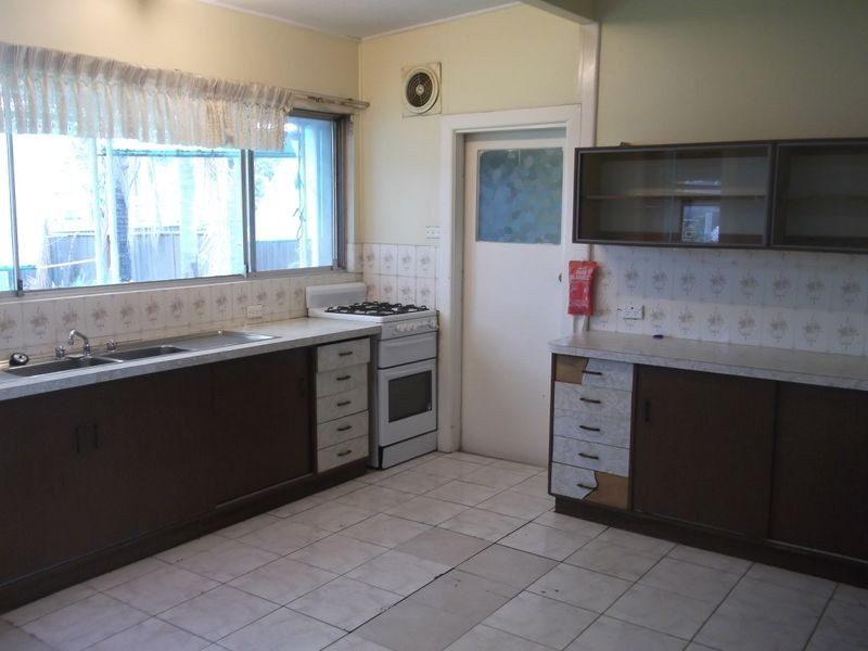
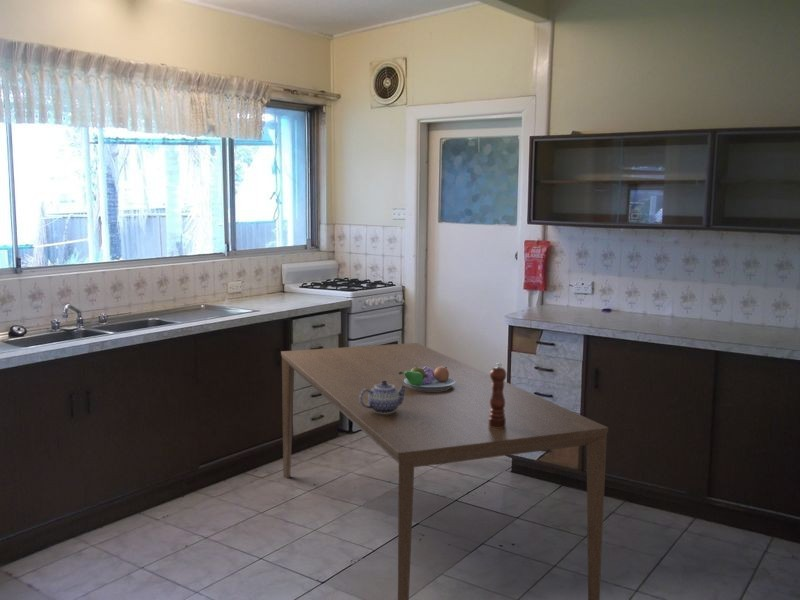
+ fruit bowl (427, 375)
+ dining table (410, 457)
+ teapot (384, 395)
+ pepper mill (497, 393)
